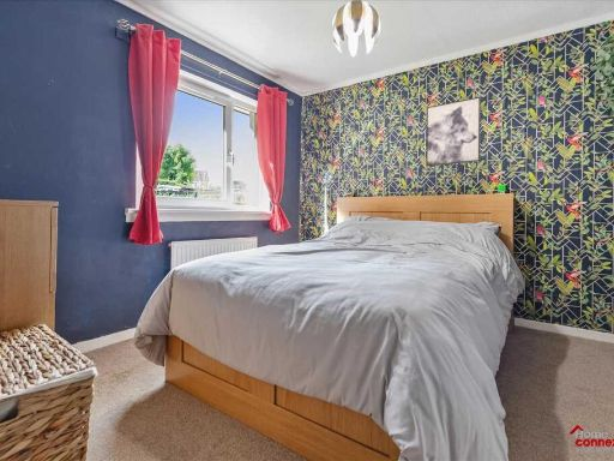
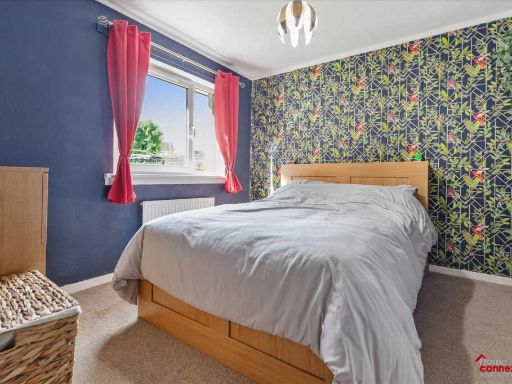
- wall art (452, 132)
